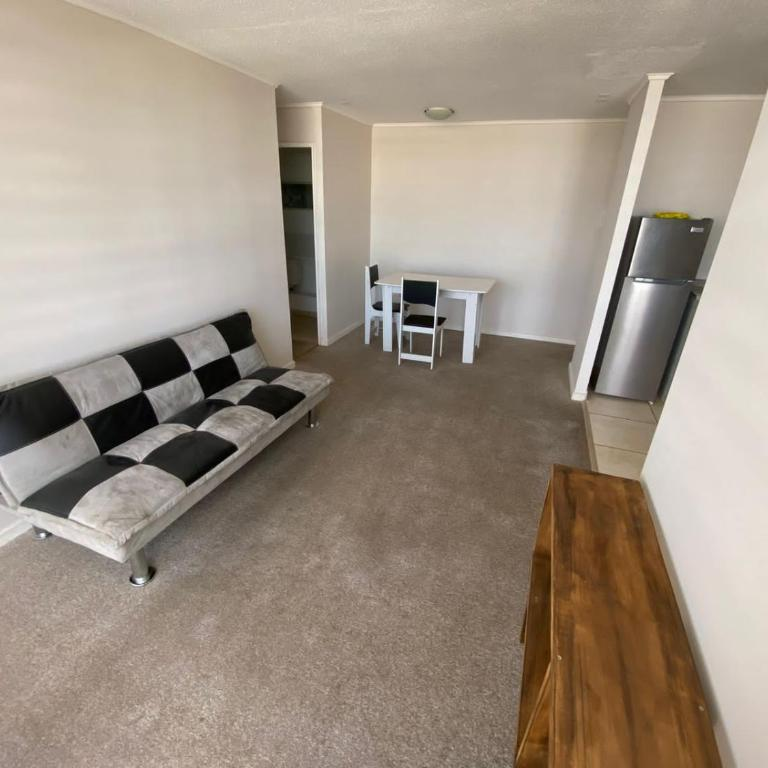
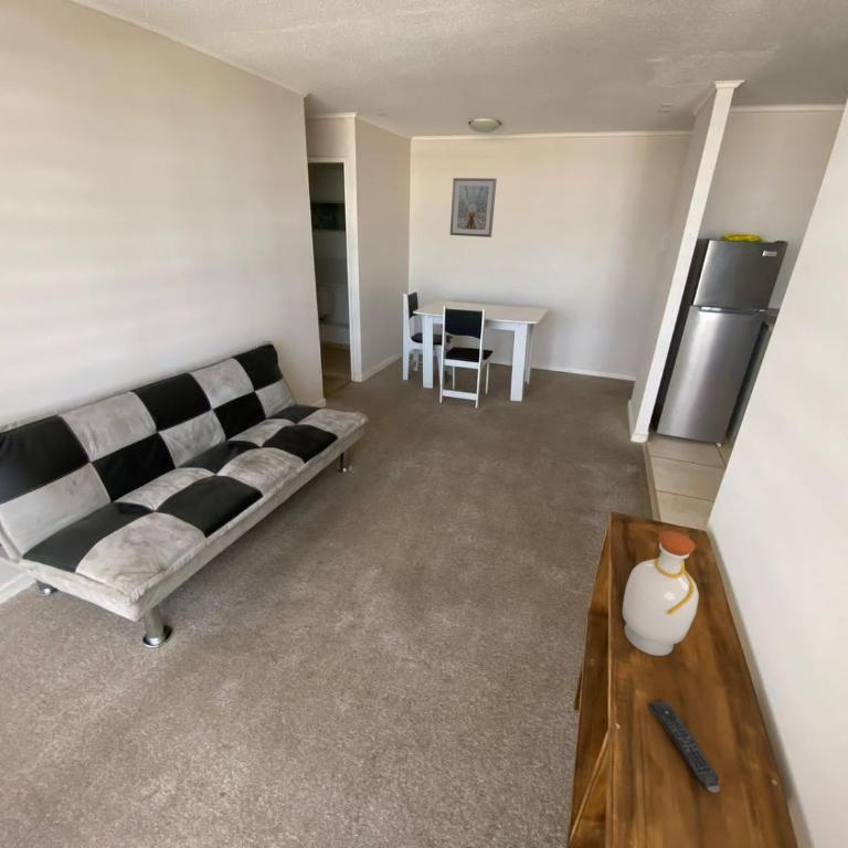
+ remote control (683, 742)
+ bottle (662, 591)
+ picture frame (471, 208)
